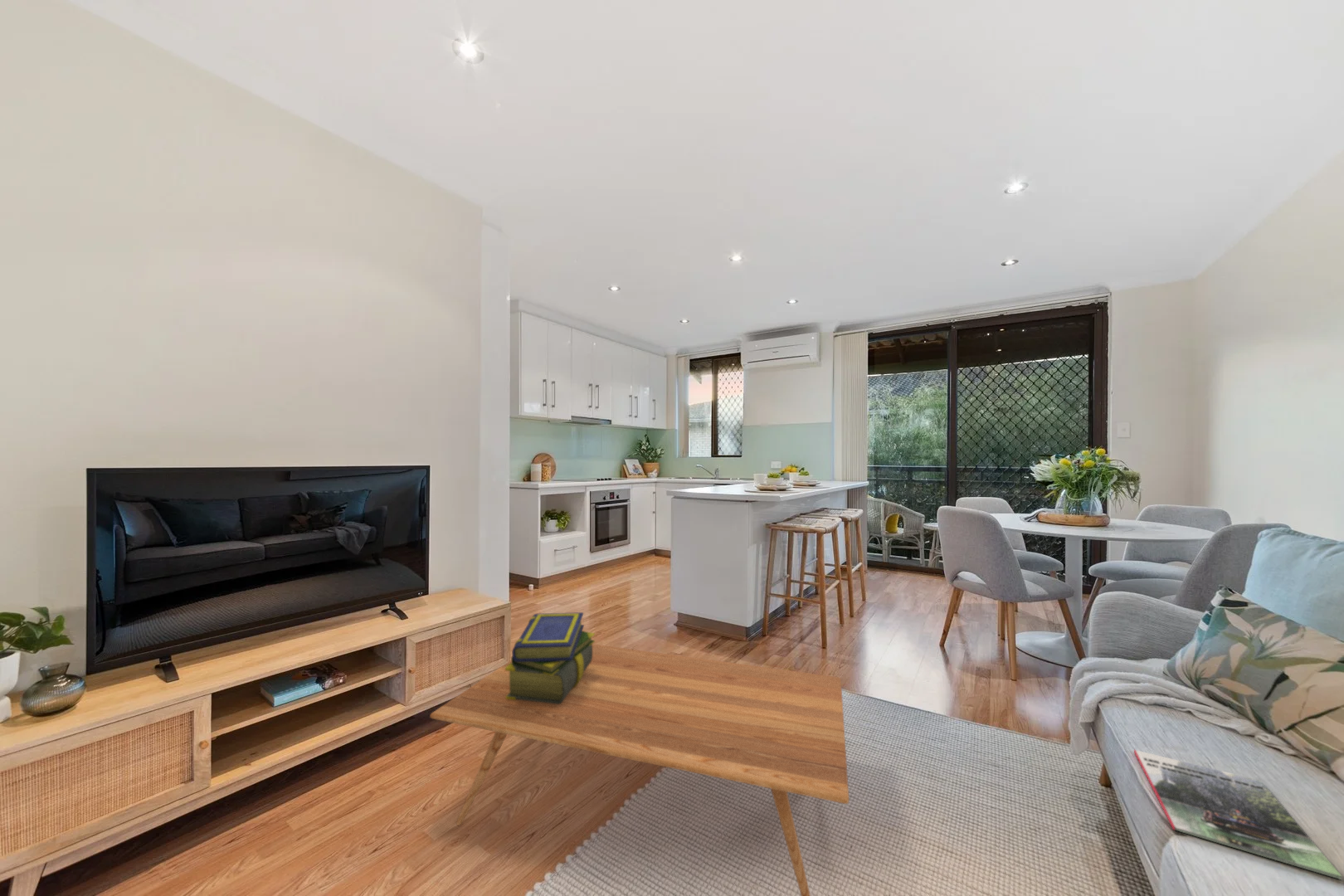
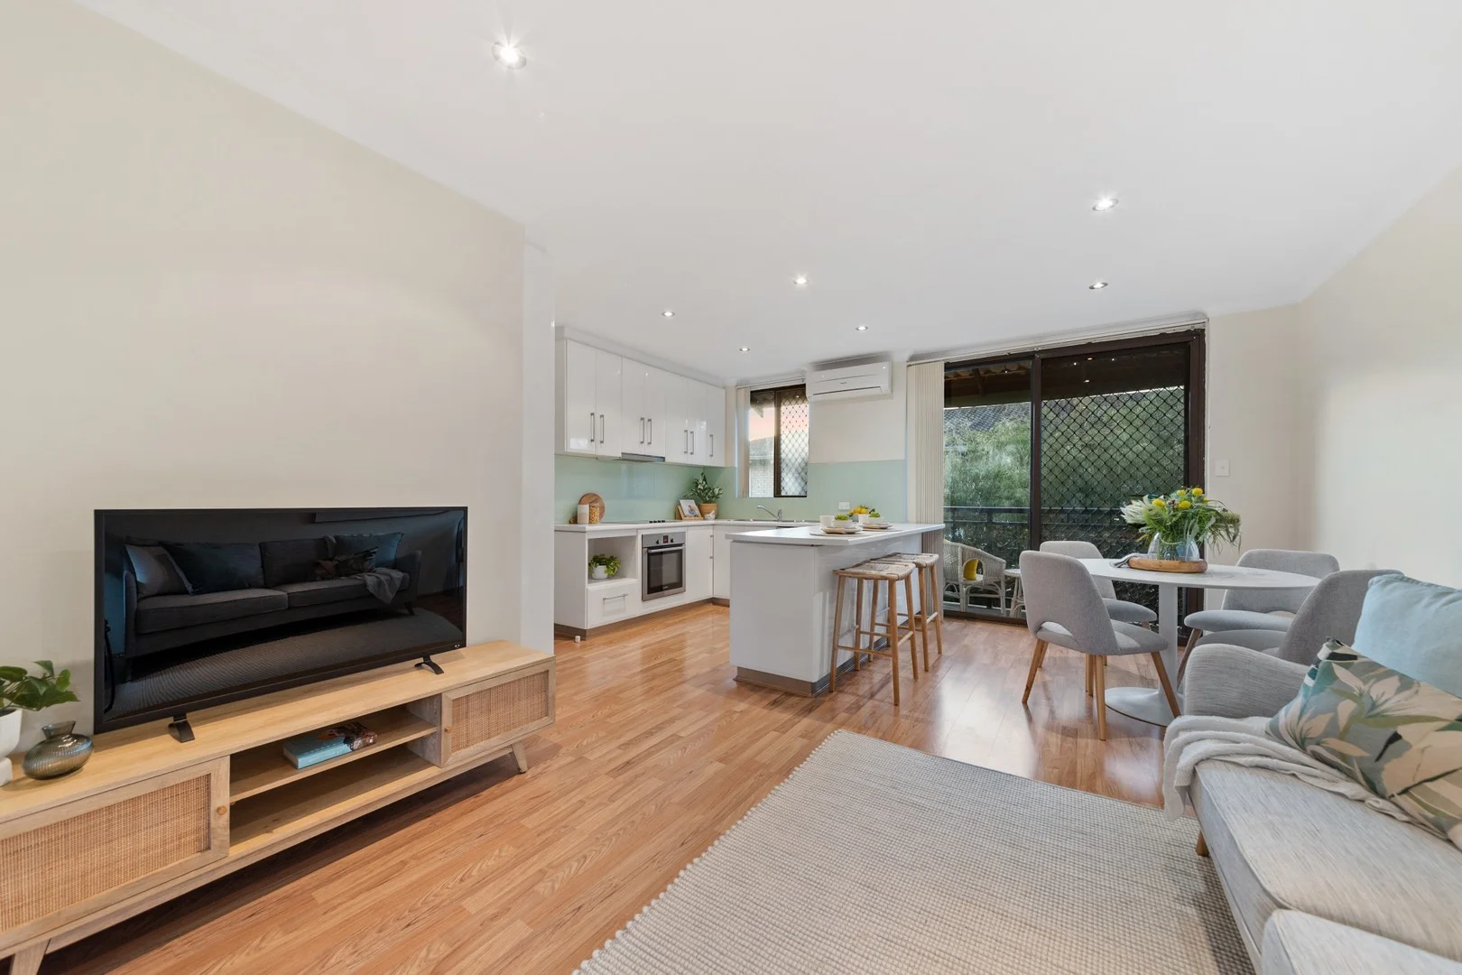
- magazine (1220, 803)
- coffee table (650, 745)
- stack of books (553, 653)
